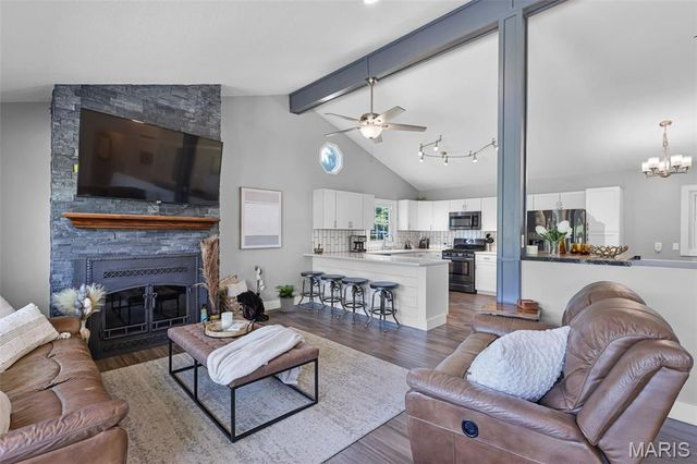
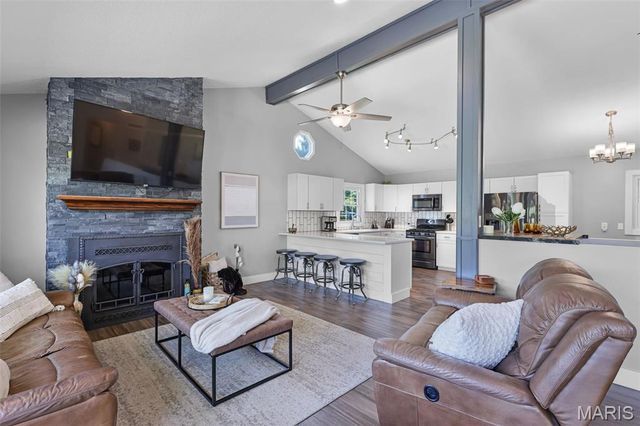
- potted plant (288, 298)
